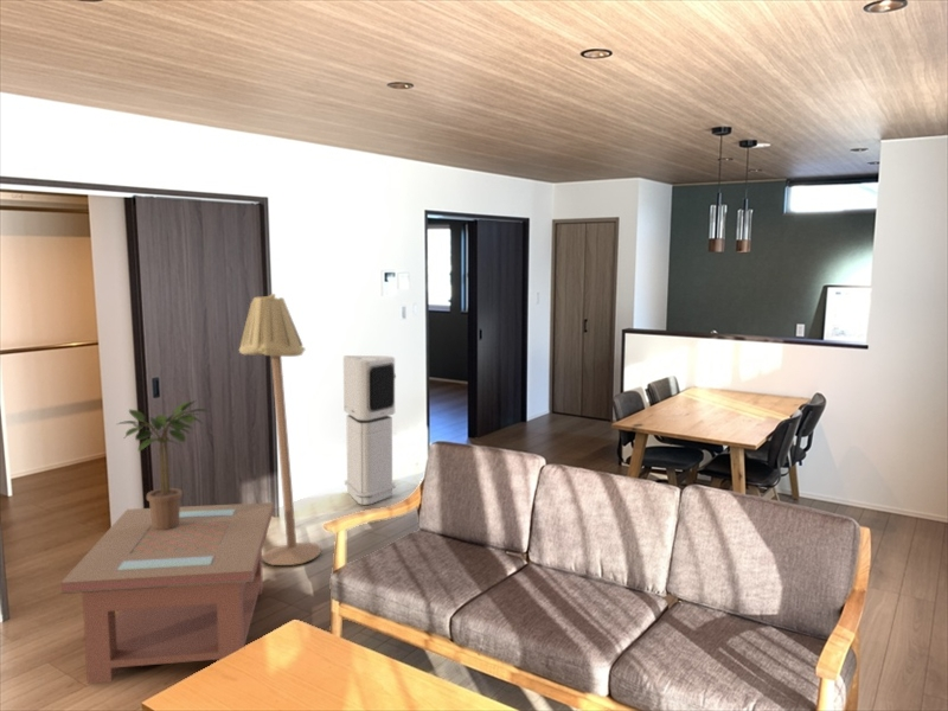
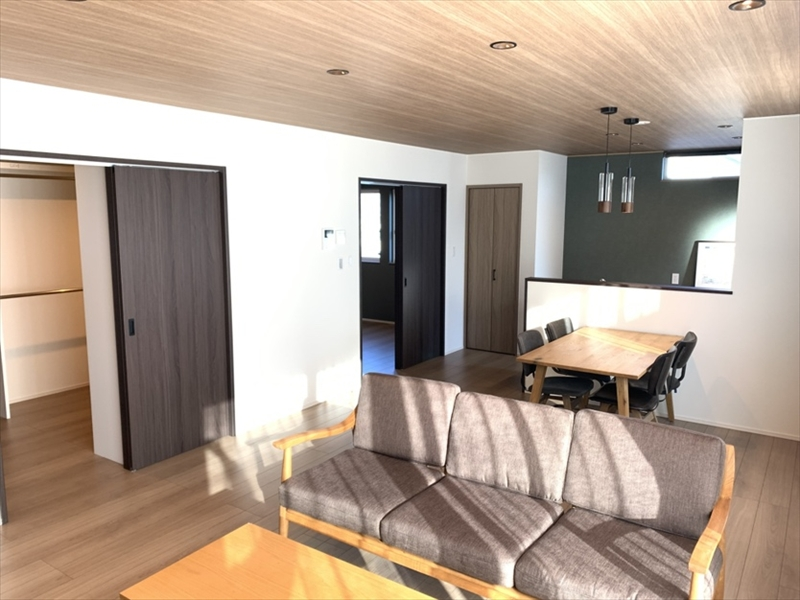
- air purifier (363, 427)
- potted plant (167, 461)
- coffee table (184, 583)
- floor lamp (277, 425)
